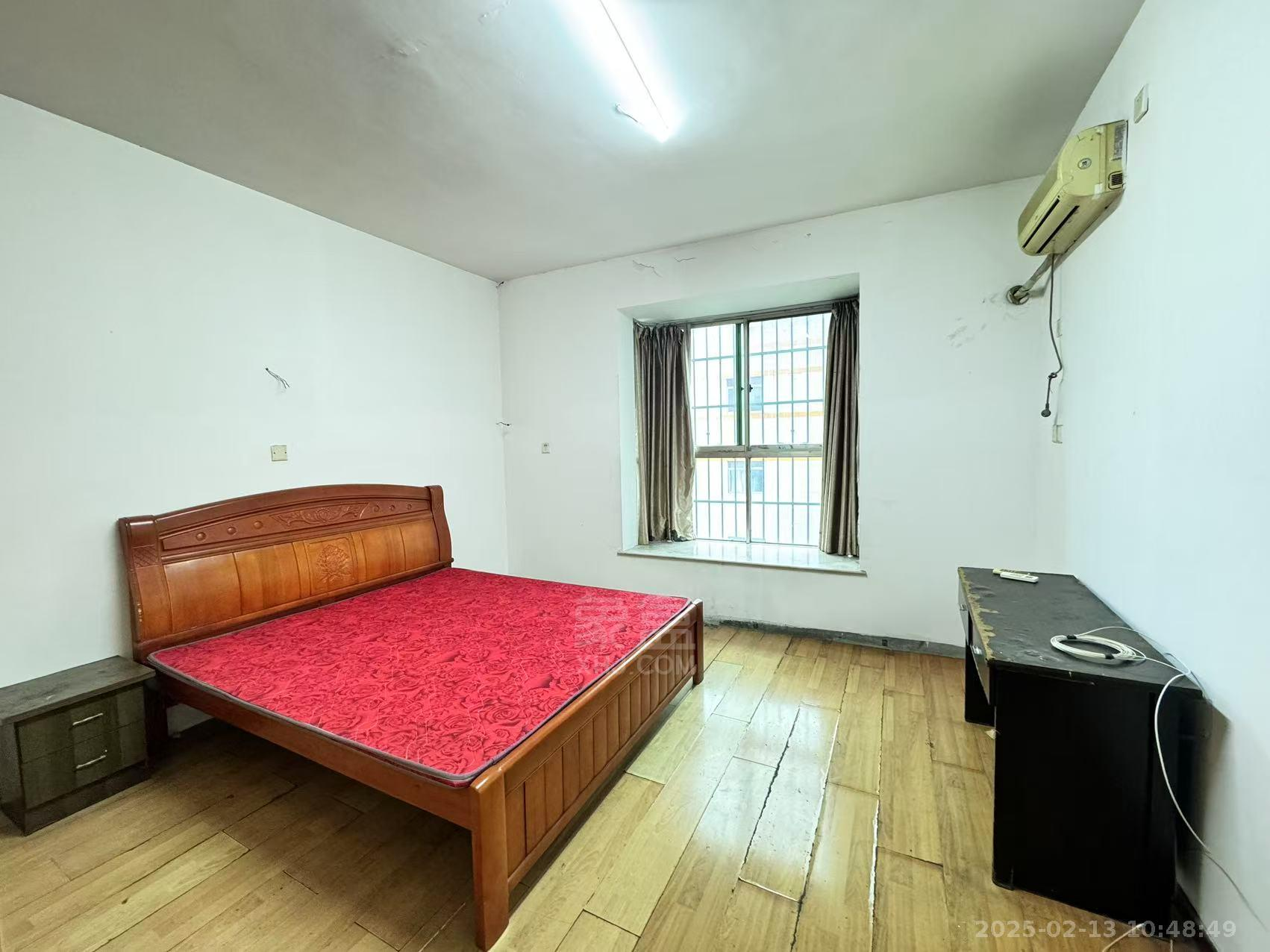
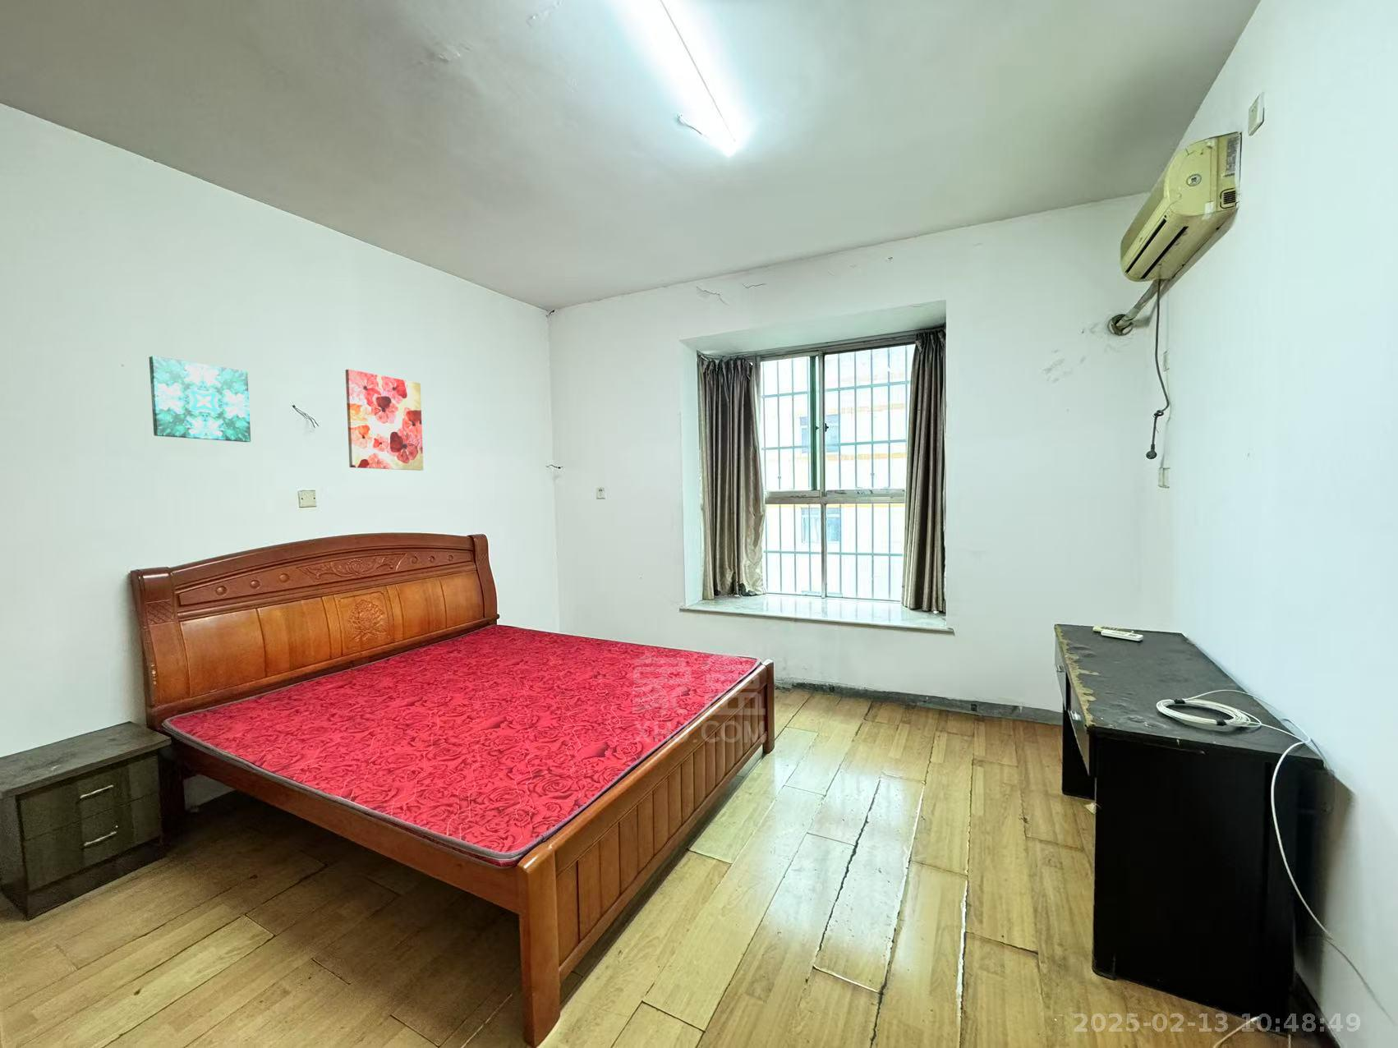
+ wall art (386, 423)
+ wall art (203, 402)
